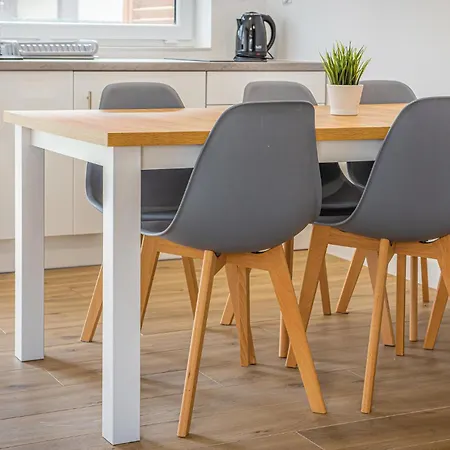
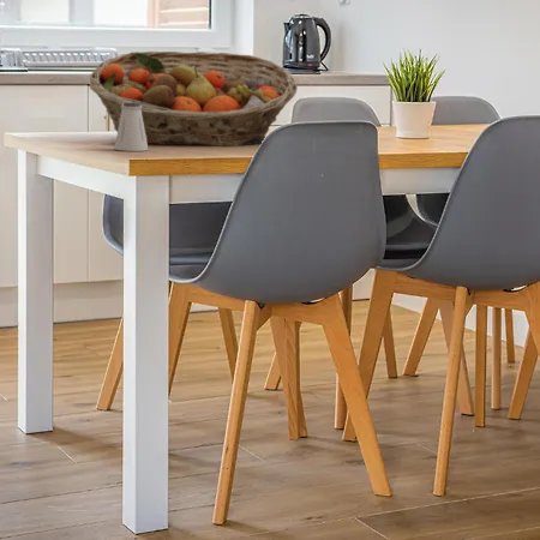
+ fruit basket (193, 96)
+ saltshaker (131, 126)
